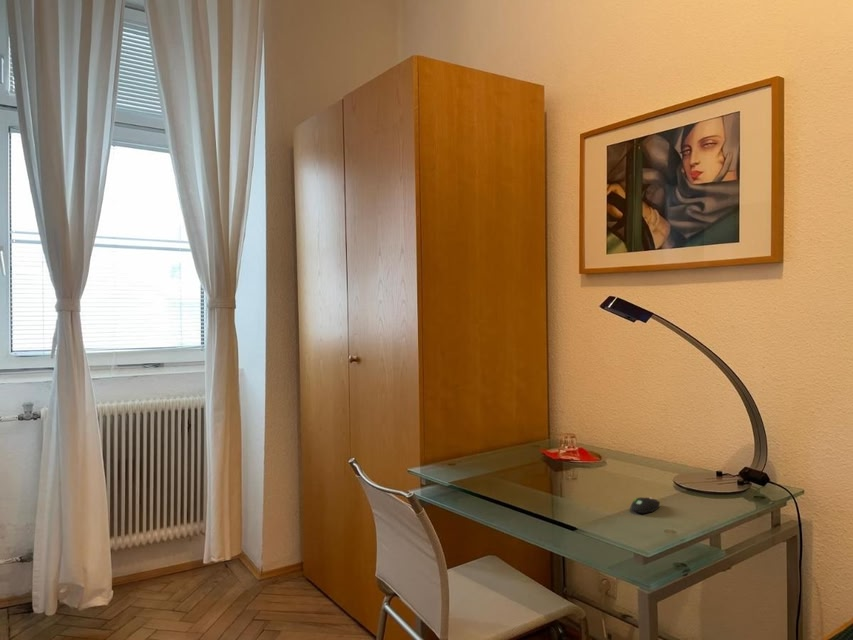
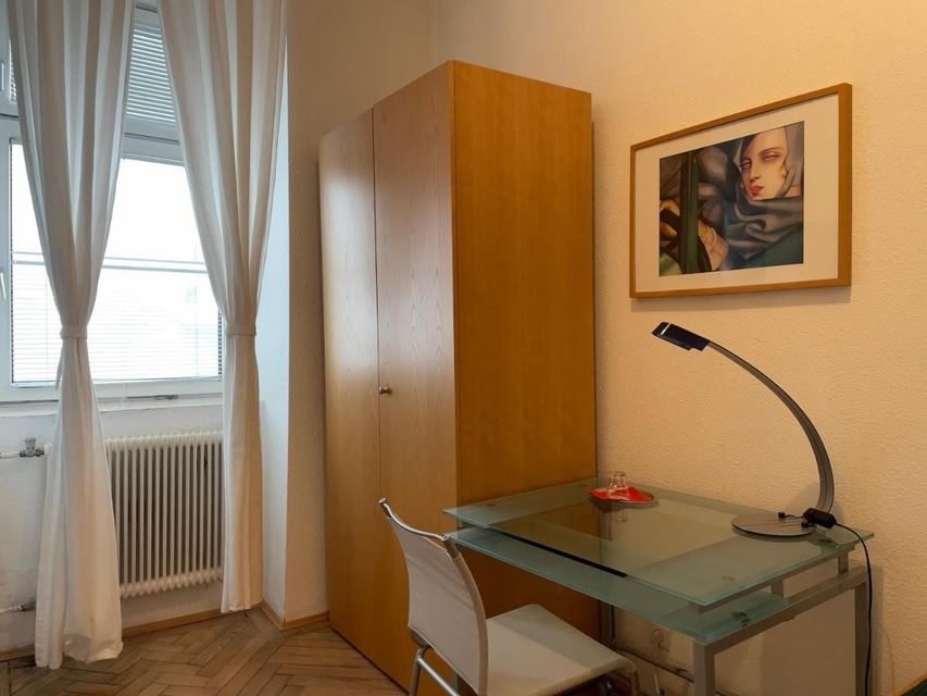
- mouse (644, 503)
